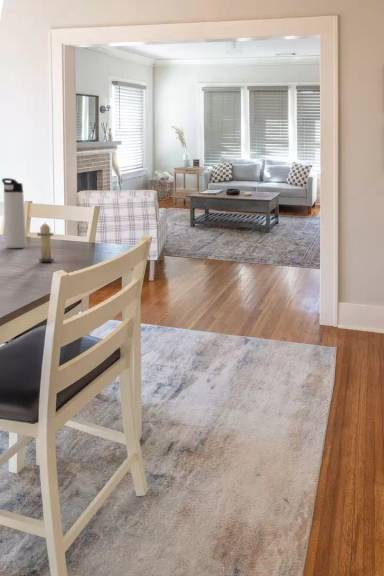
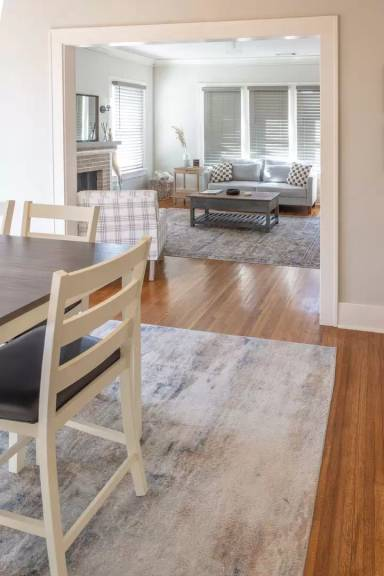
- candle (45, 241)
- thermos bottle (12, 213)
